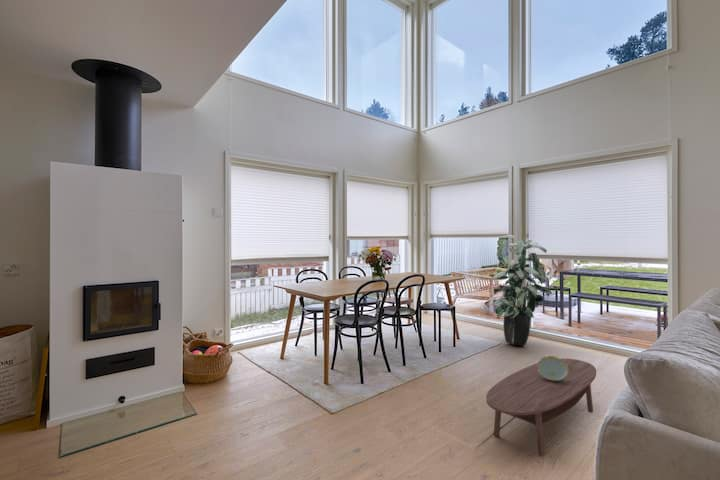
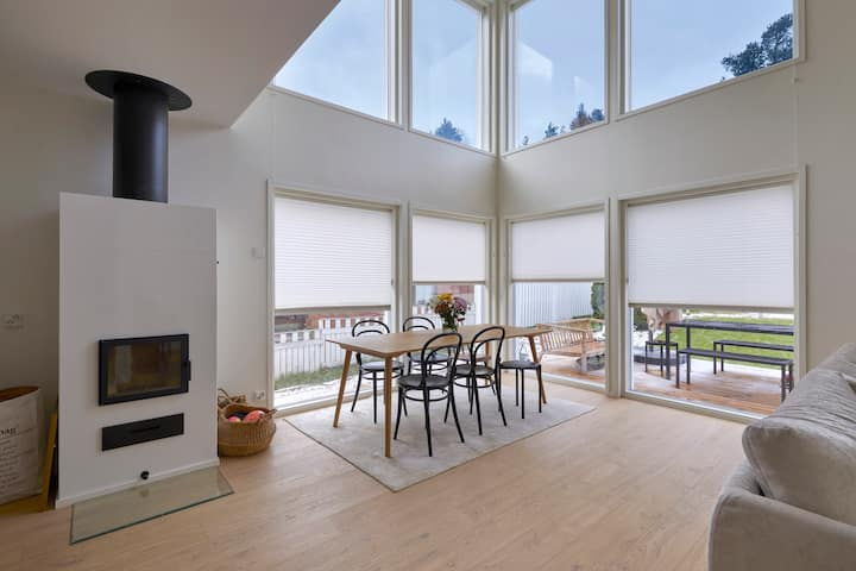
- coffee table (546, 401)
- decorative bowl (552, 368)
- indoor plant (516, 289)
